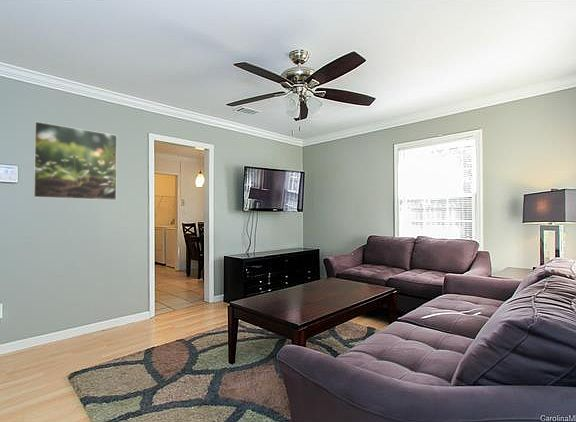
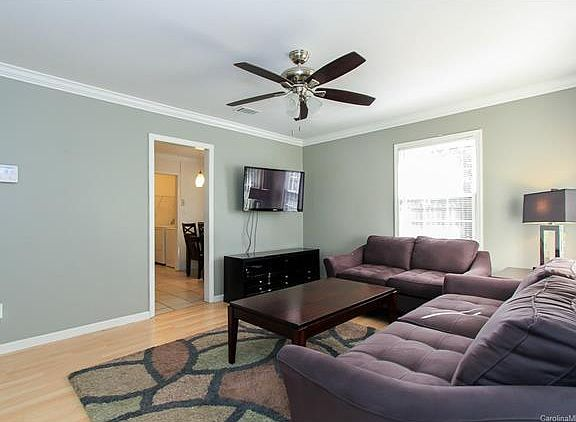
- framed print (78, 163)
